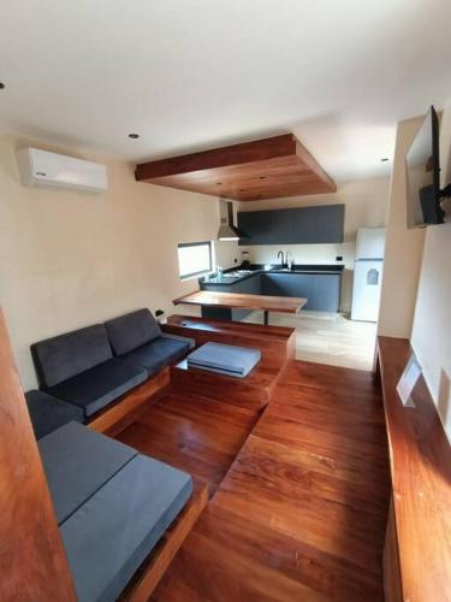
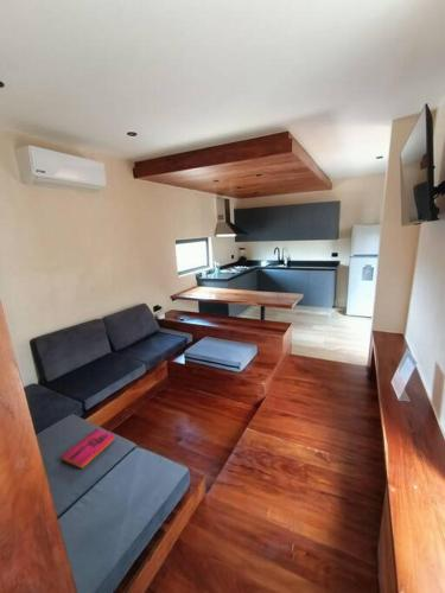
+ hardback book (89, 446)
